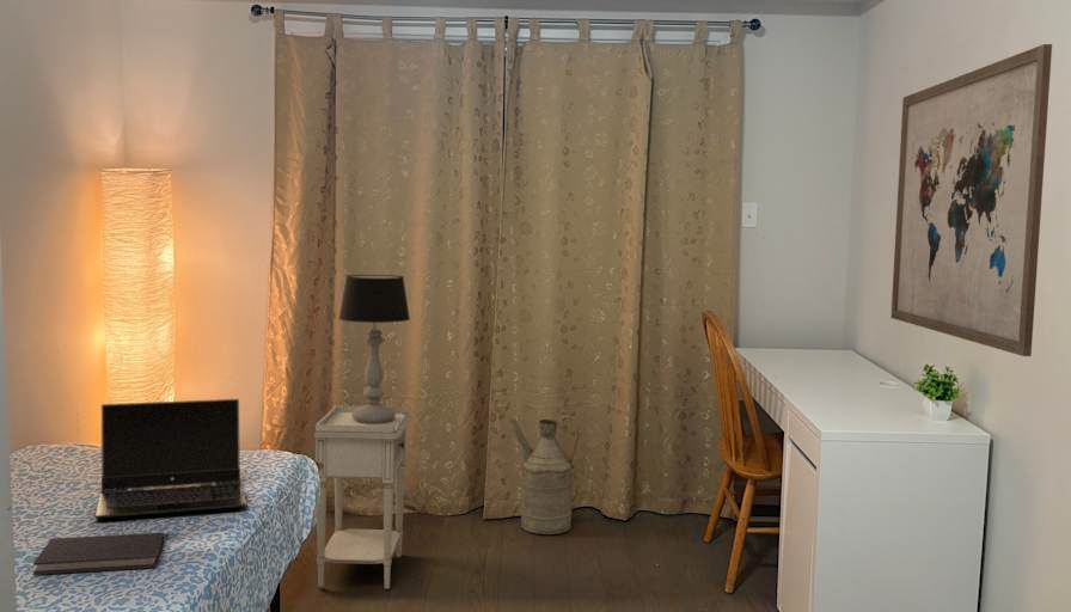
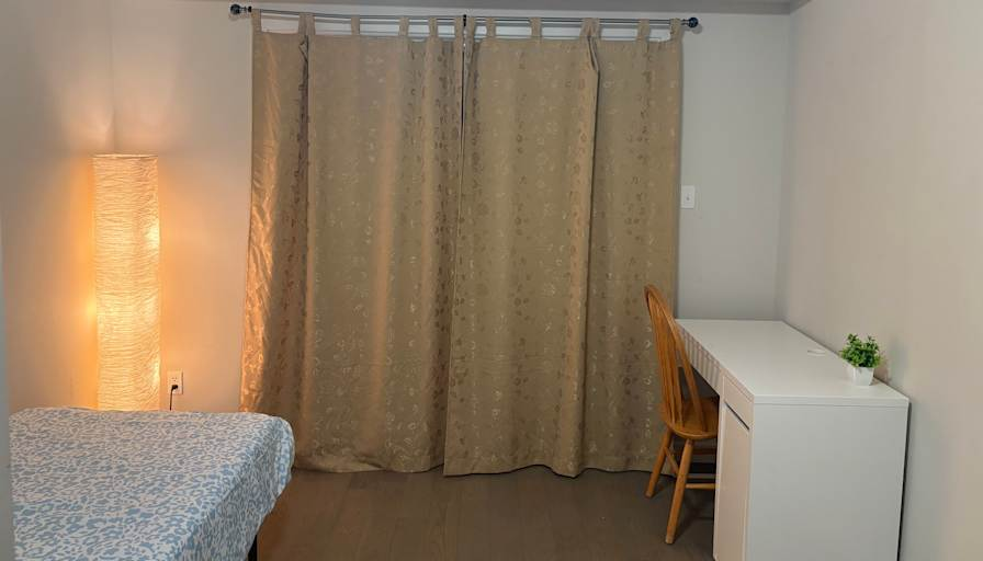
- diary (102, 552)
- wall art (956, 206)
- watering can (543, 471)
- laptop computer (172, 455)
- table lamp (374, 348)
- nightstand (363, 478)
